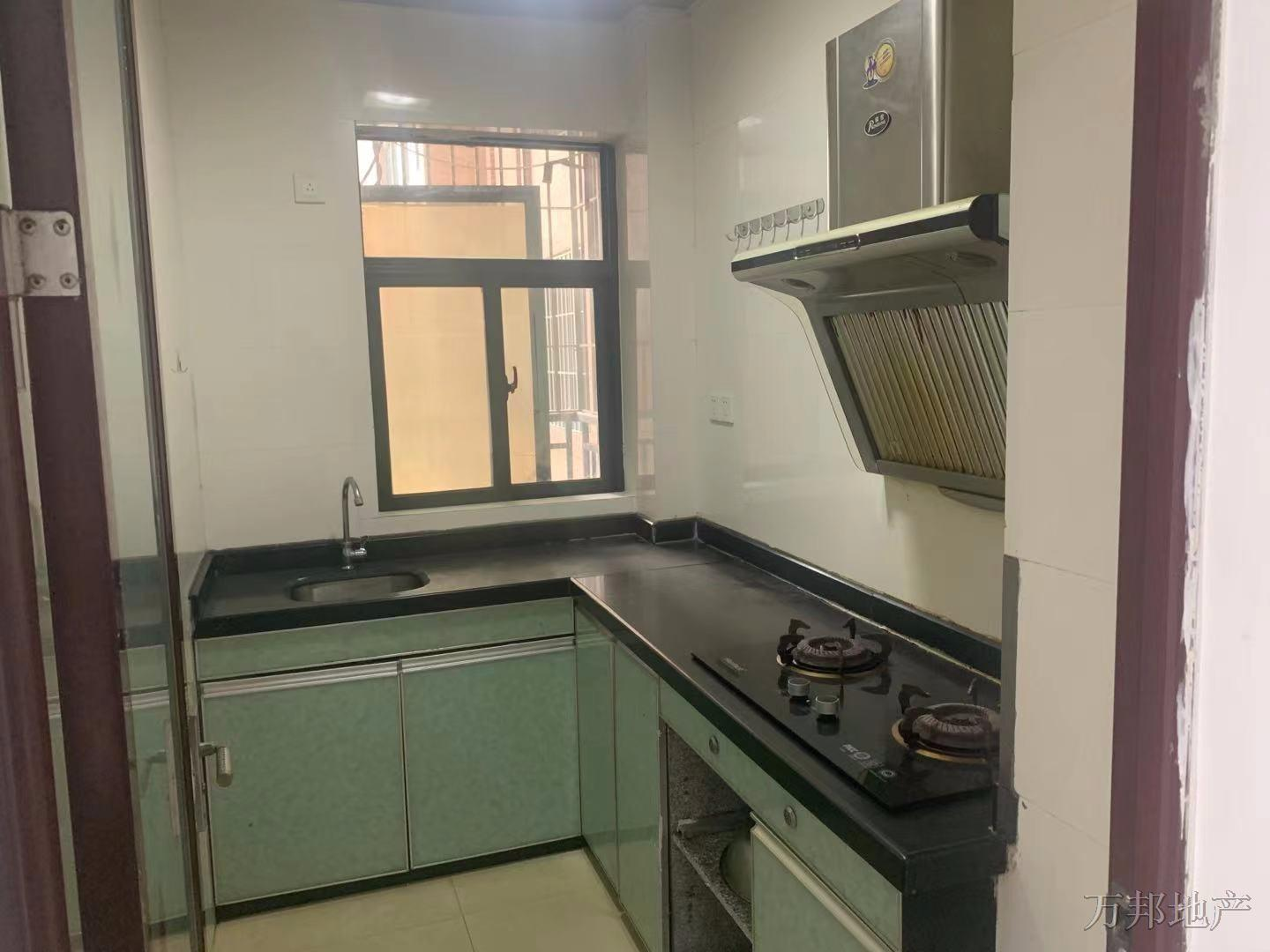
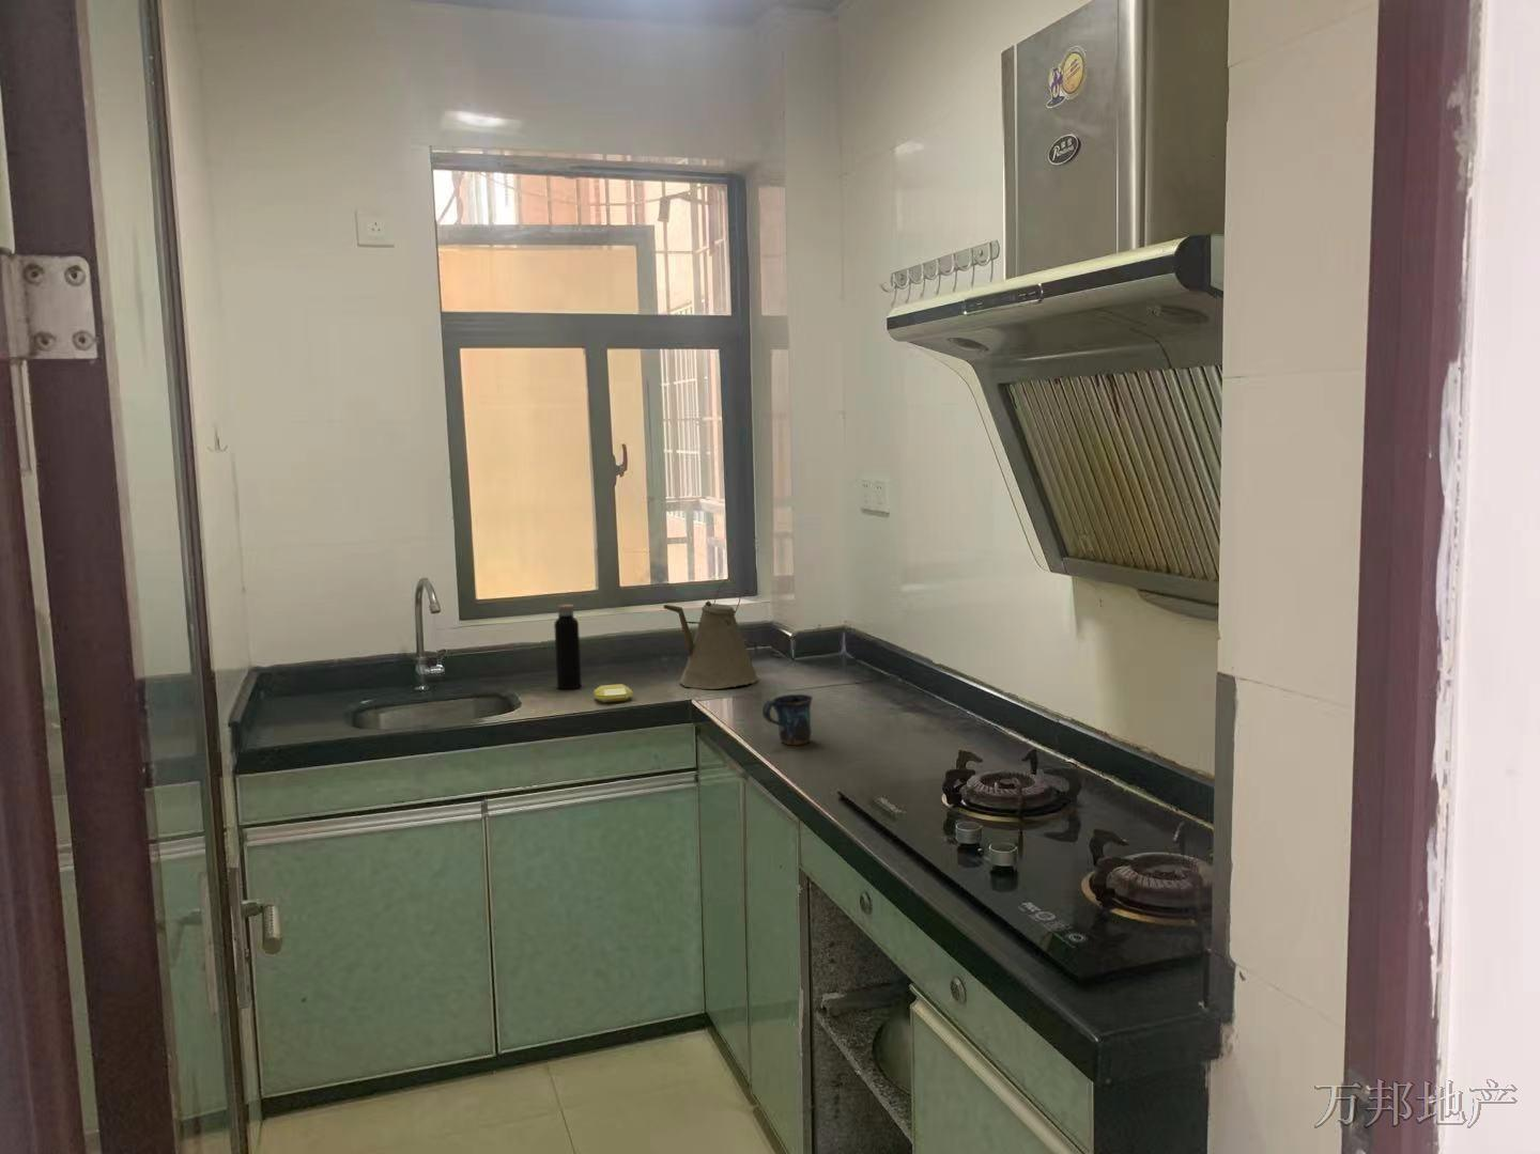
+ kettle (712, 630)
+ soap bar (612, 692)
+ water bottle (566, 641)
+ mug (785, 720)
